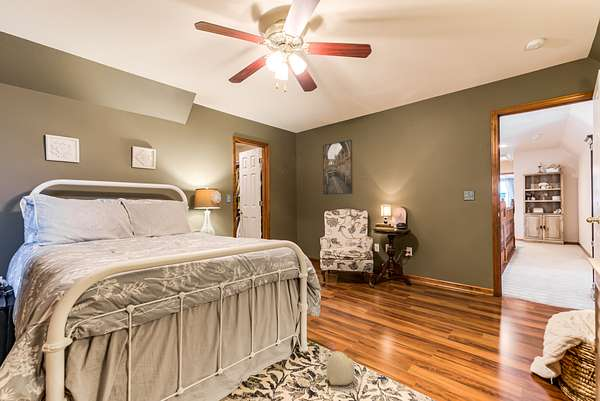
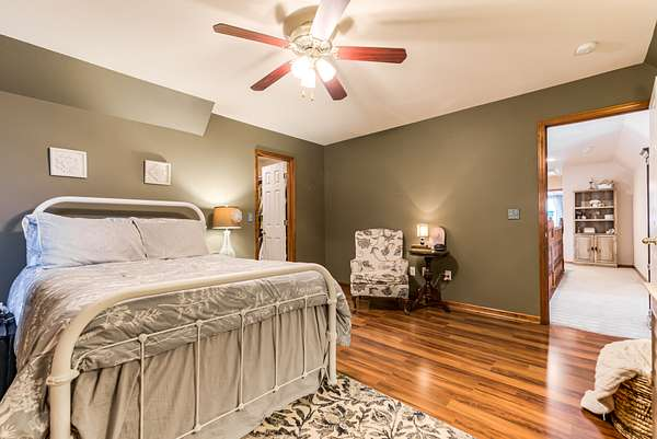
- plush toy (338, 364)
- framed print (337, 168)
